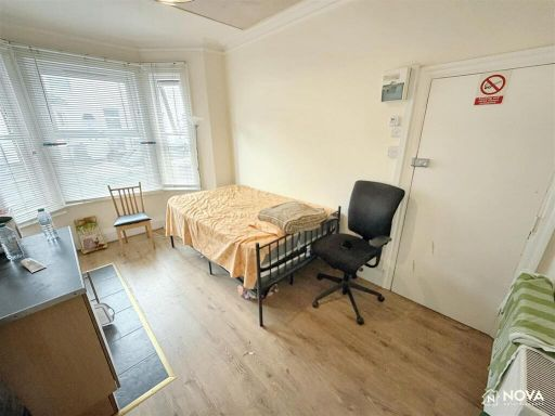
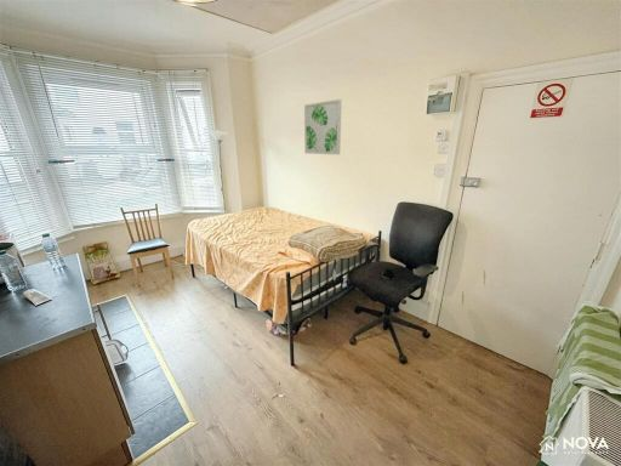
+ wall art (321, 129)
